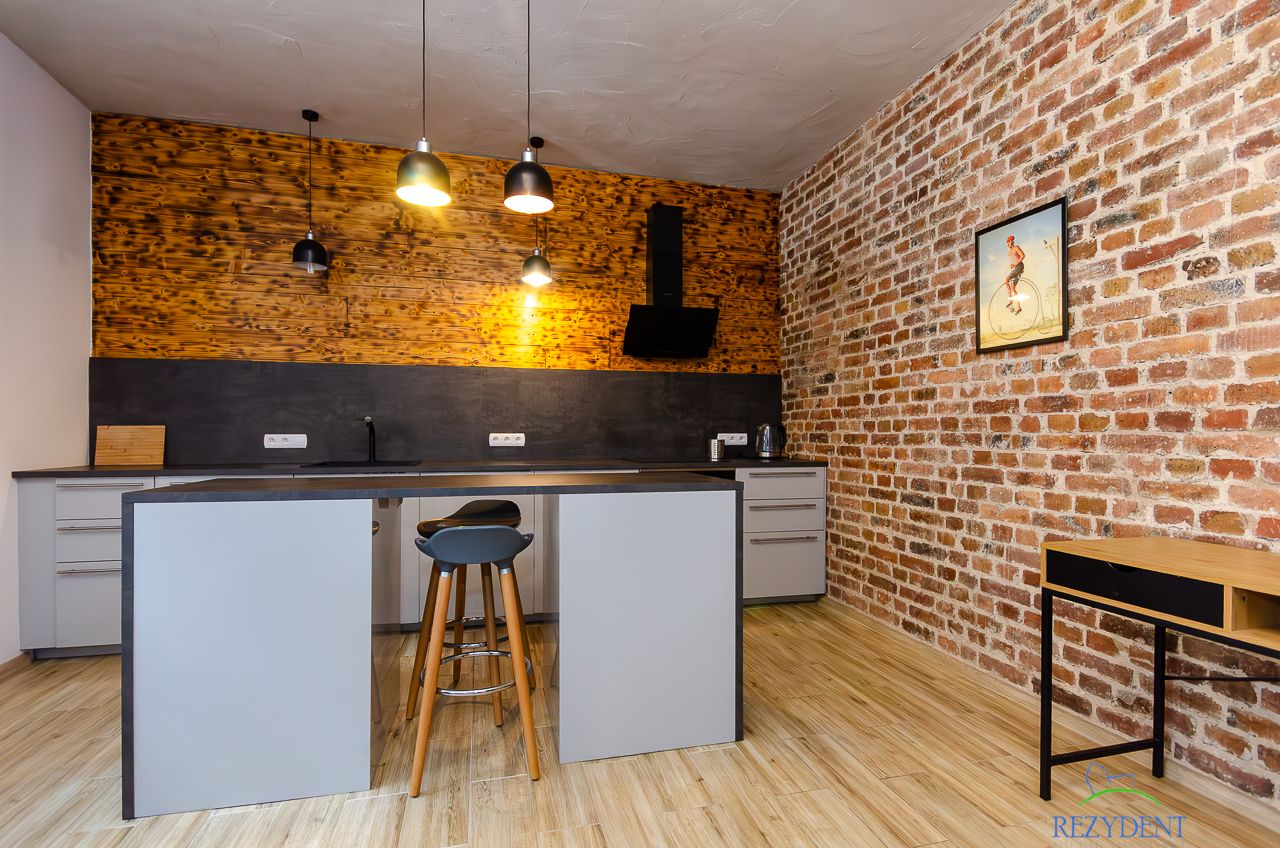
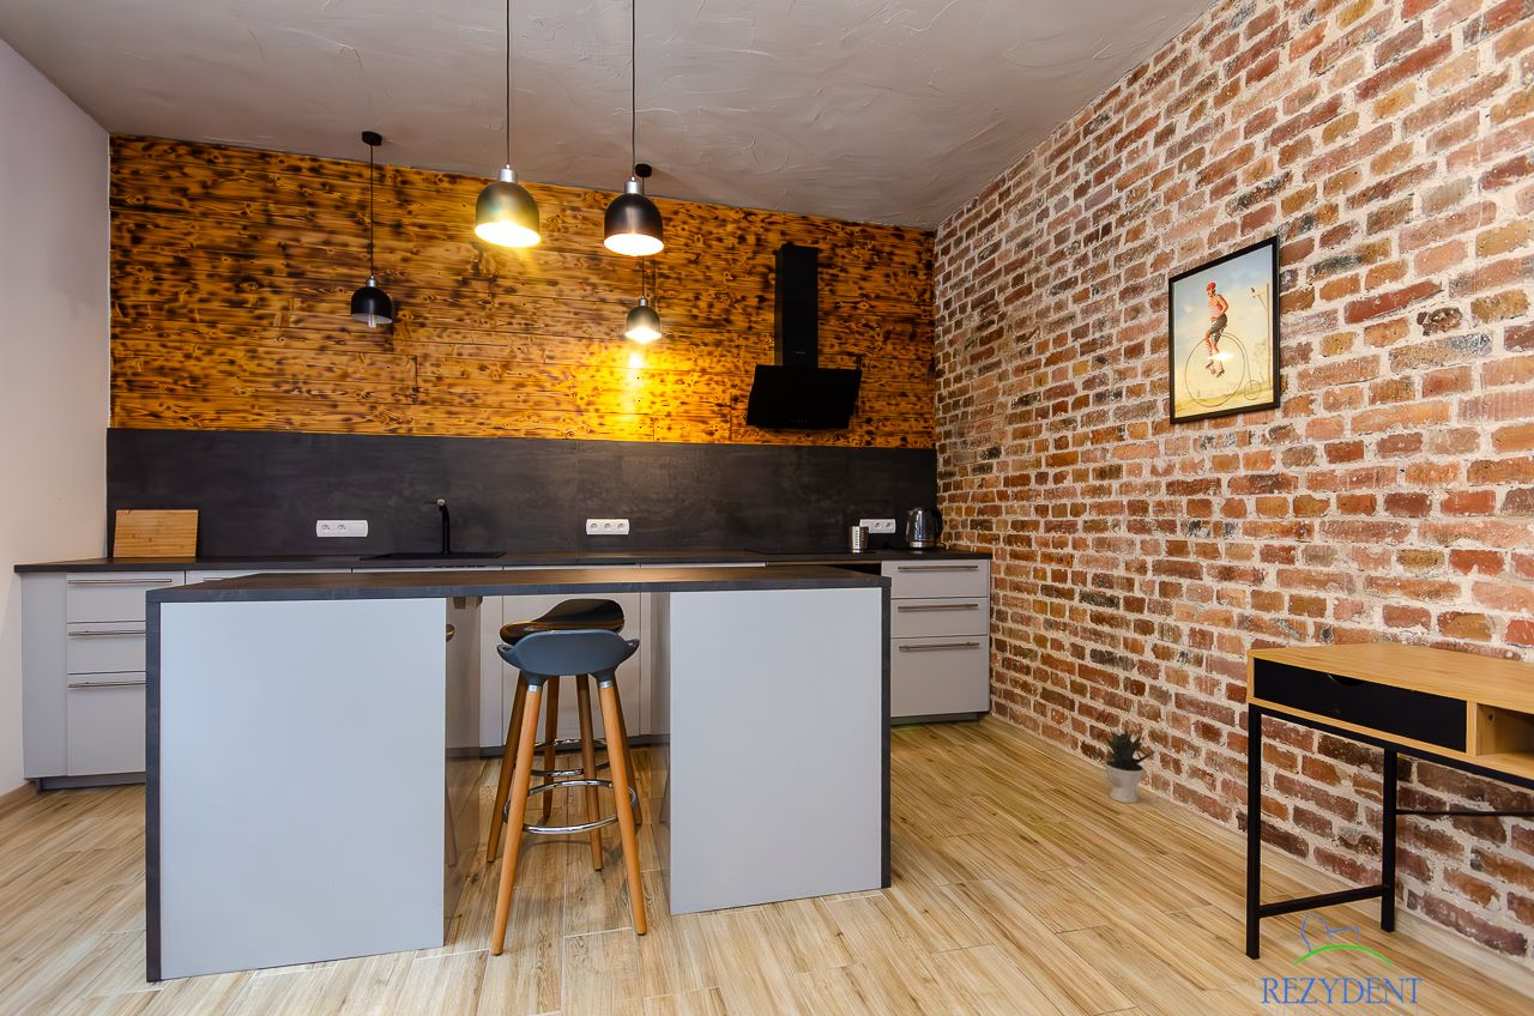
+ potted plant (1121, 761)
